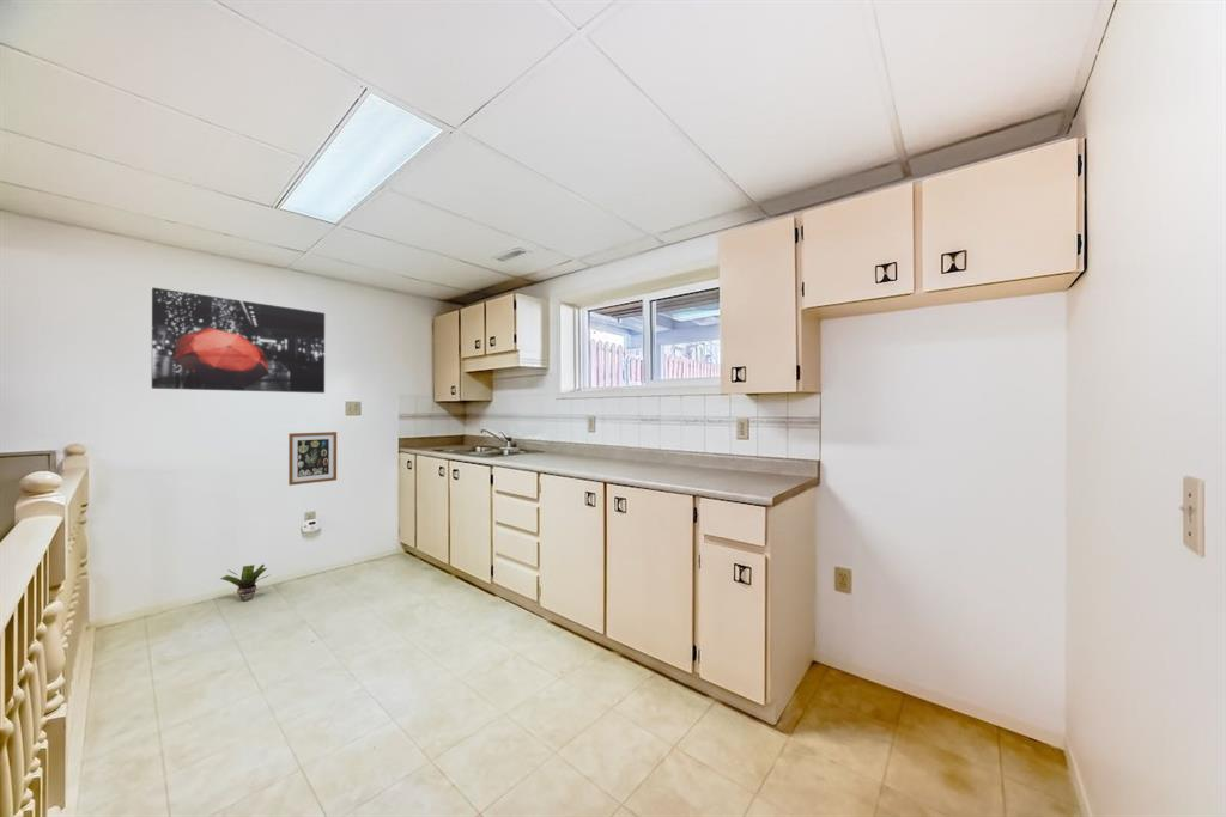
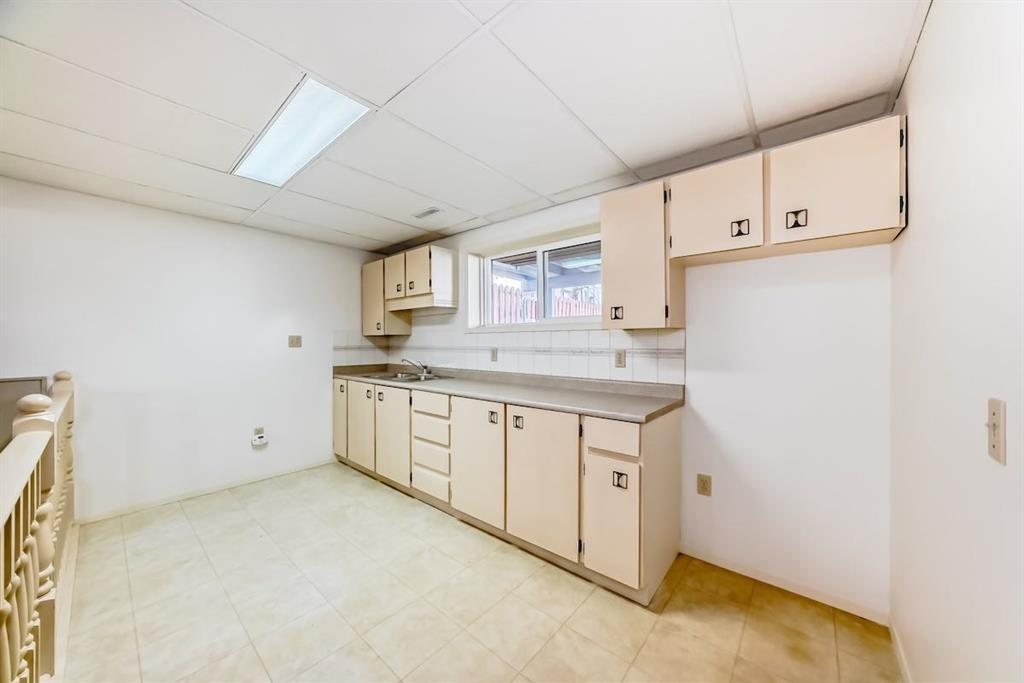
- potted plant (247, 583)
- wall art (312, 457)
- wall art (248, 346)
